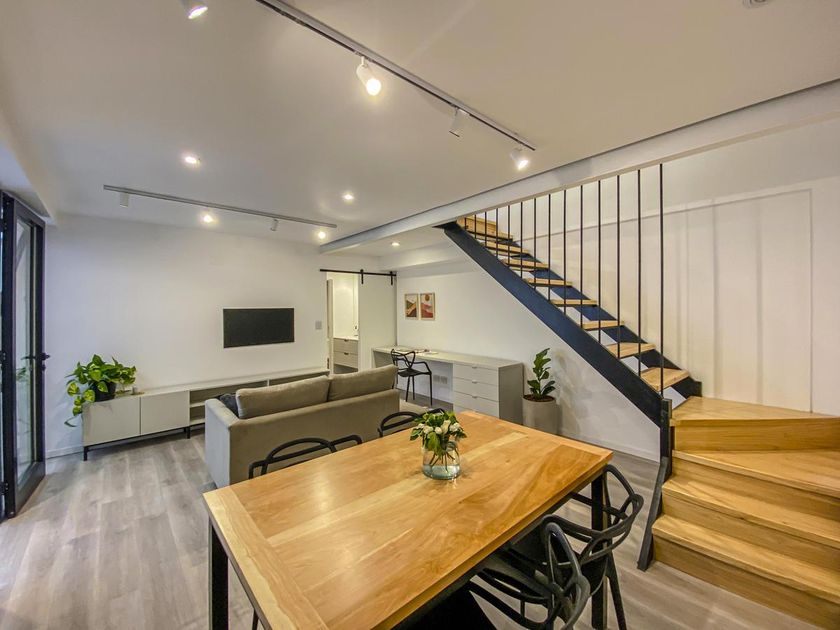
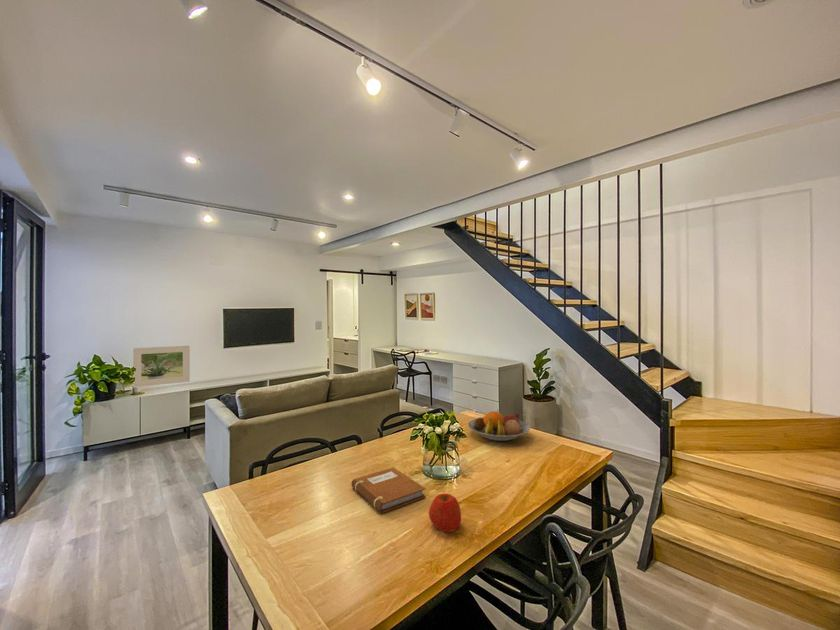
+ notebook (386, 487)
+ apple (445, 510)
+ fruit bowl (498, 423)
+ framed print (162, 365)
